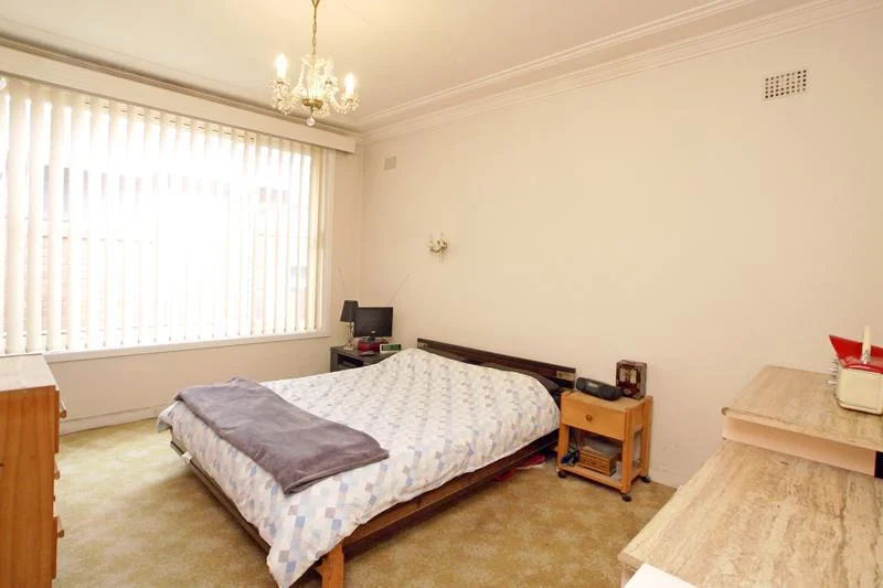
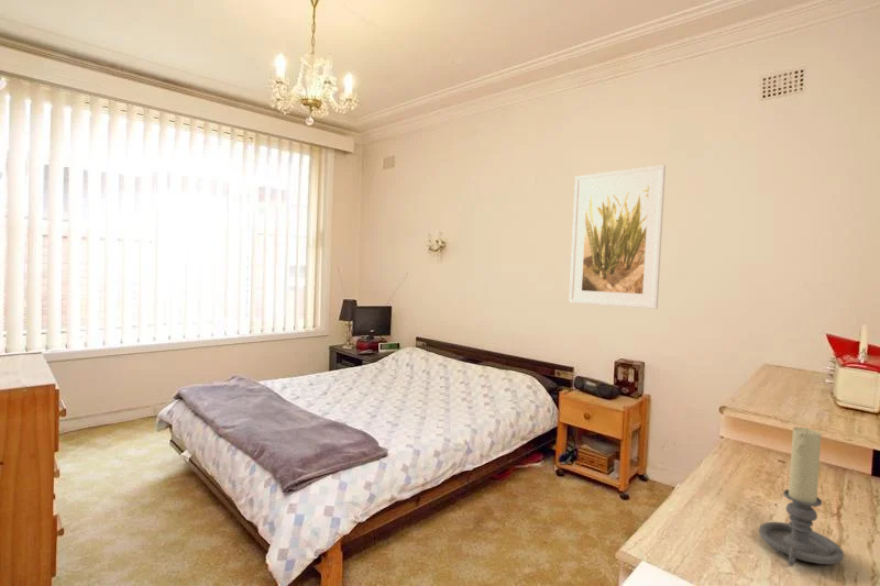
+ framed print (614, 239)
+ candle holder (801, 490)
